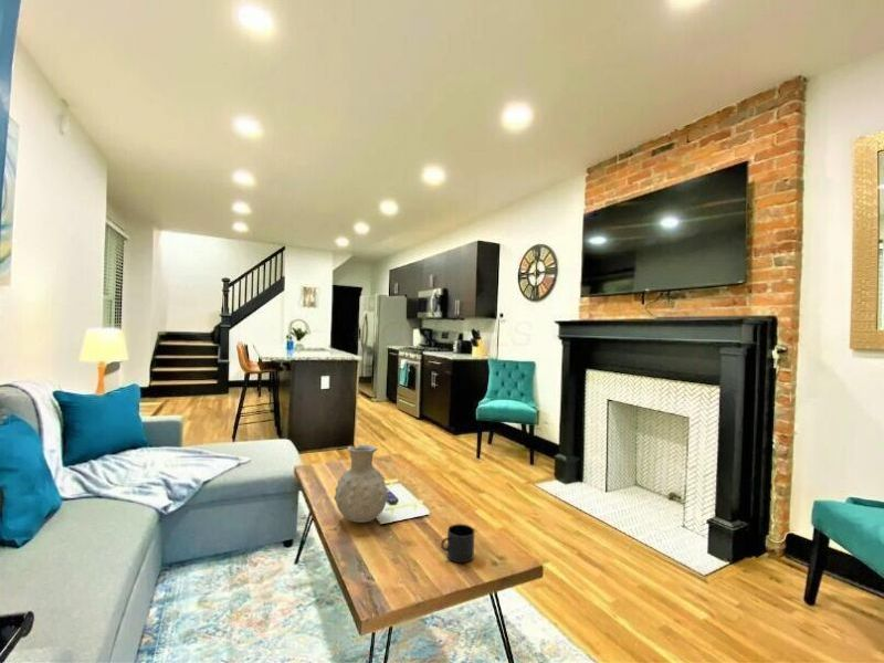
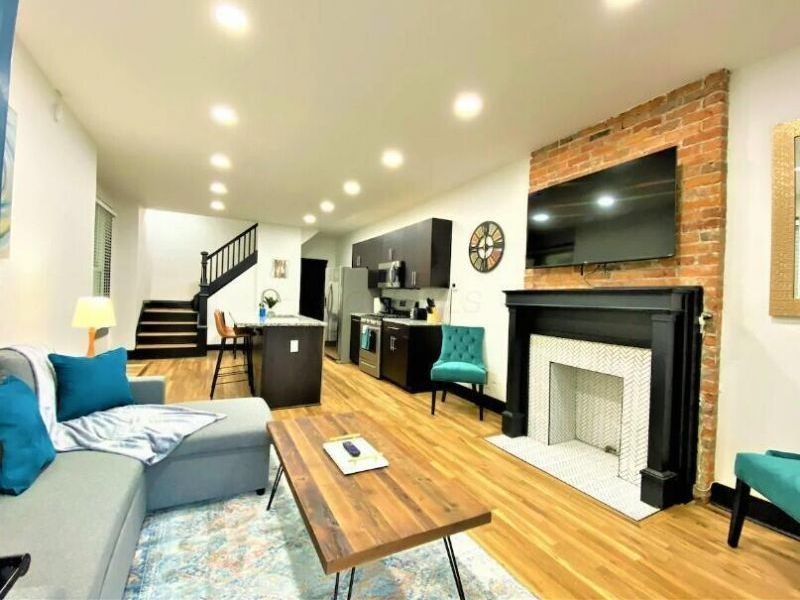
- vase (361, 483)
- mug (456, 543)
